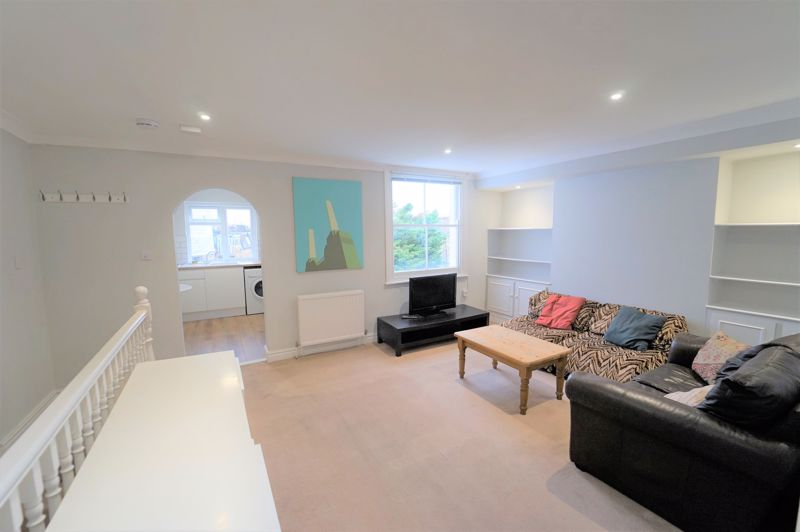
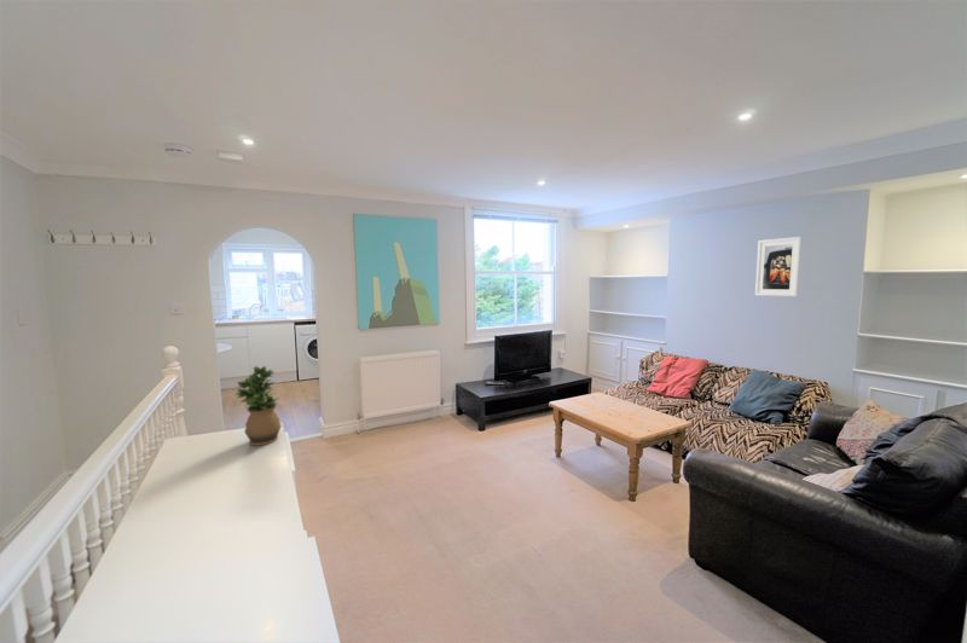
+ potted plant (256, 404)
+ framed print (777, 267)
